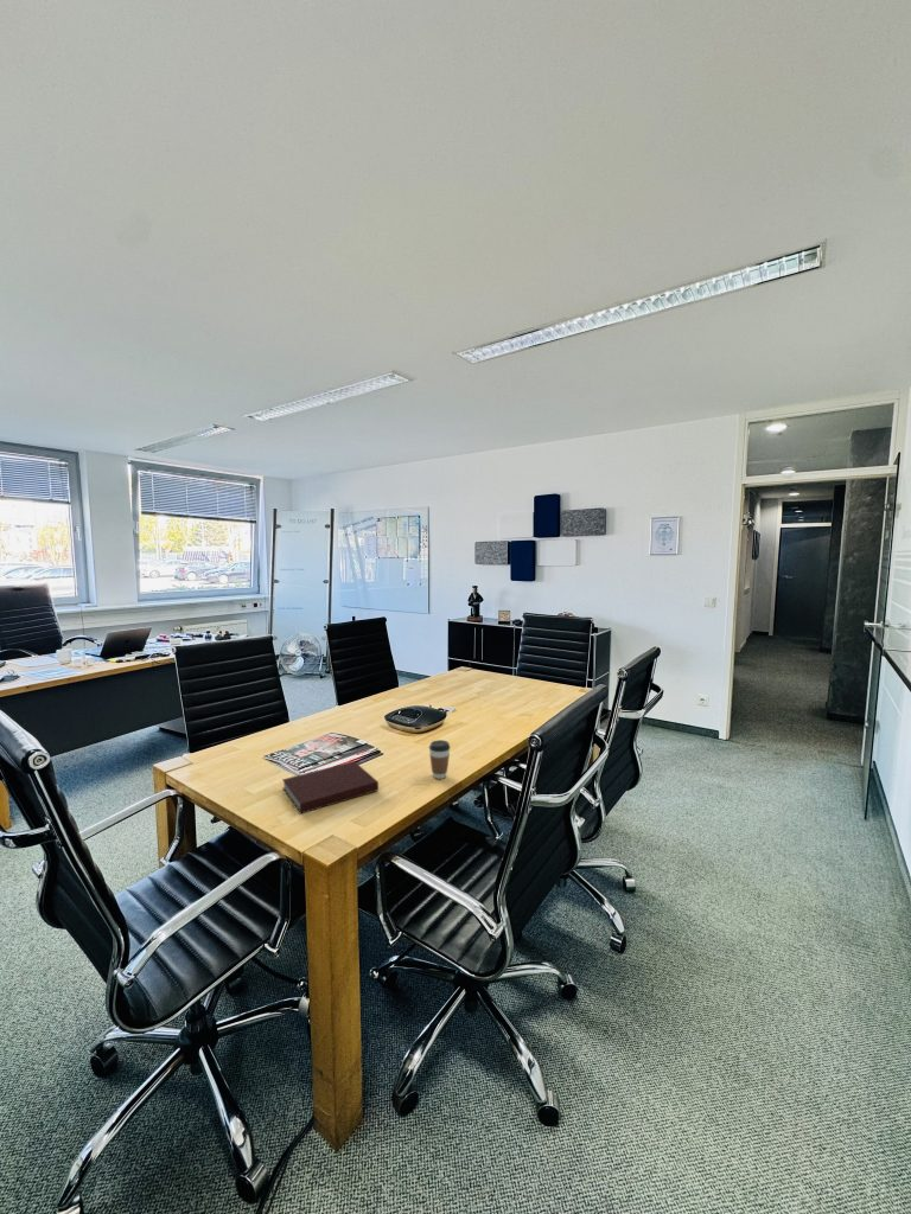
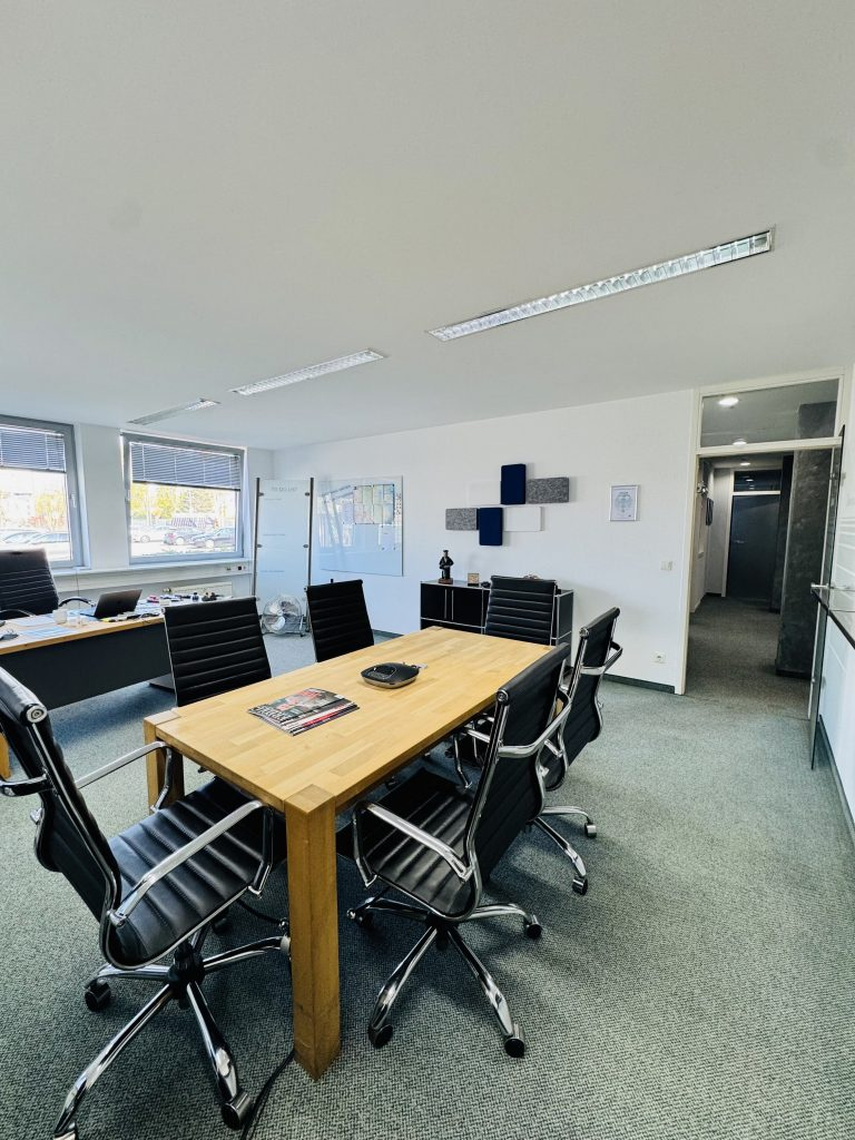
- notebook (330, 785)
- coffee cup (439, 759)
